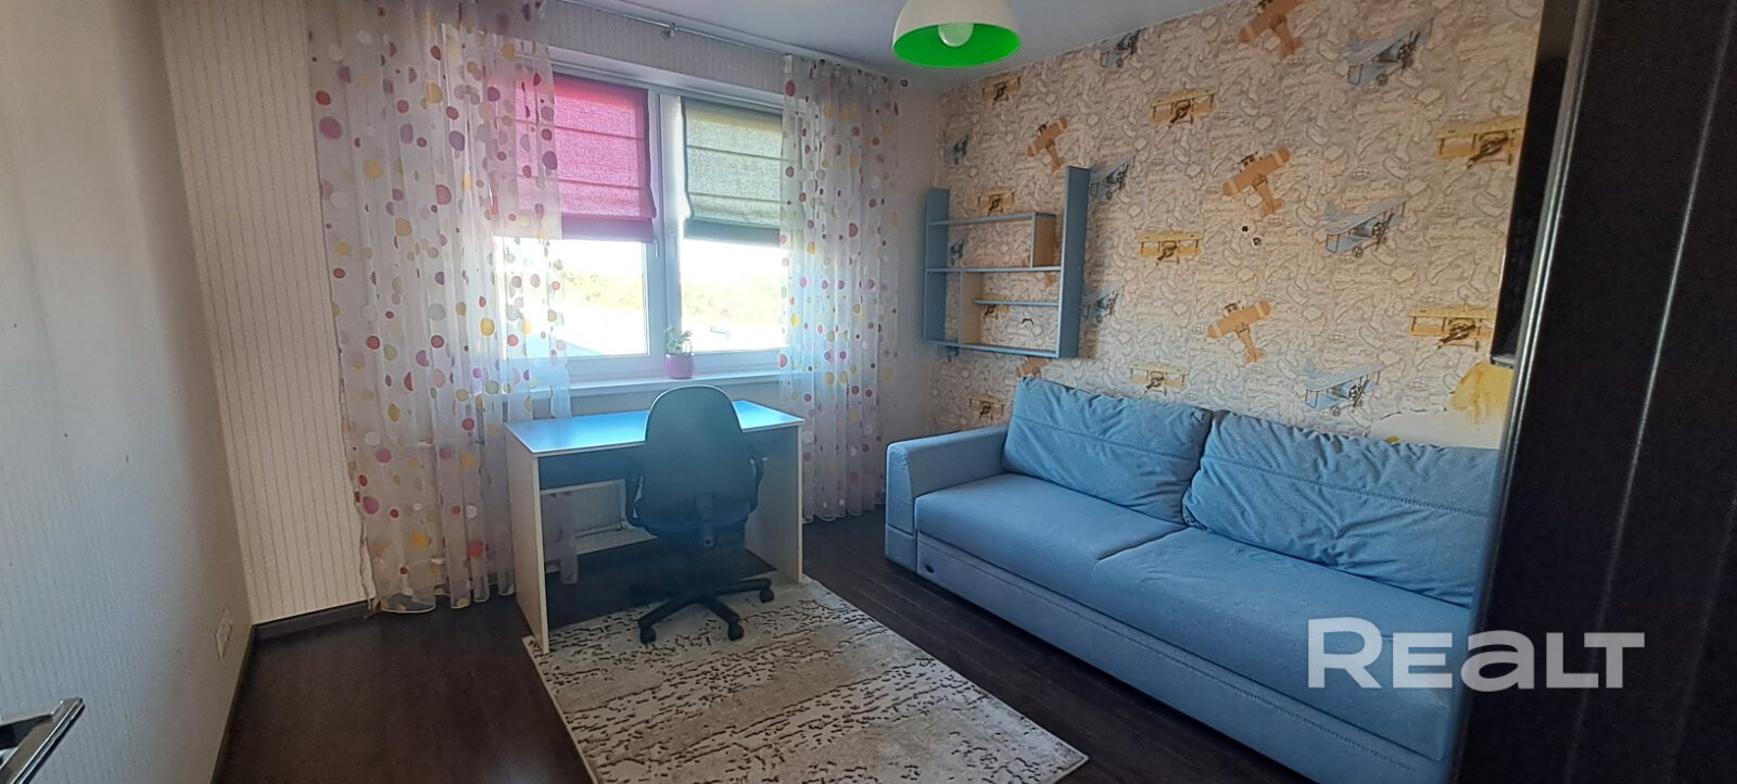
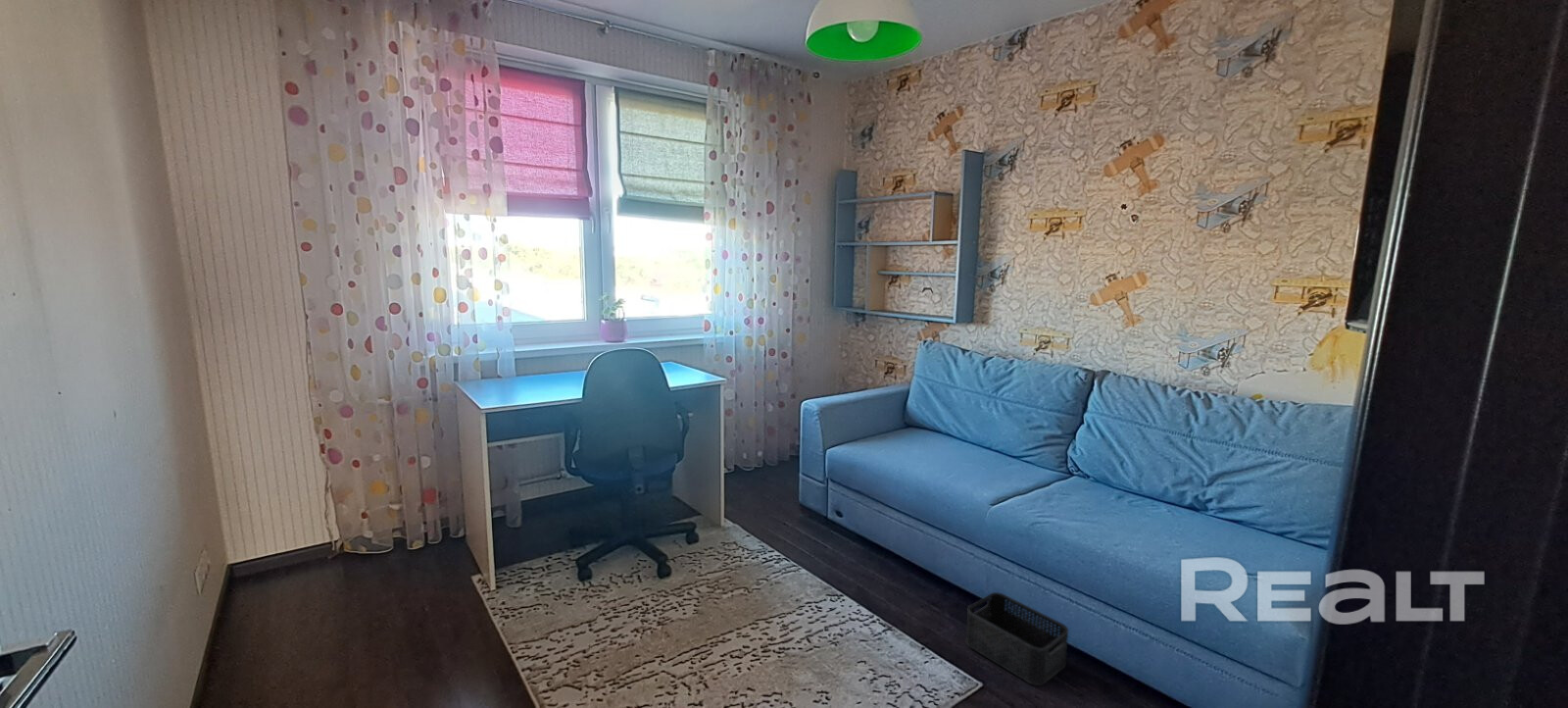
+ storage bin (1015, 635)
